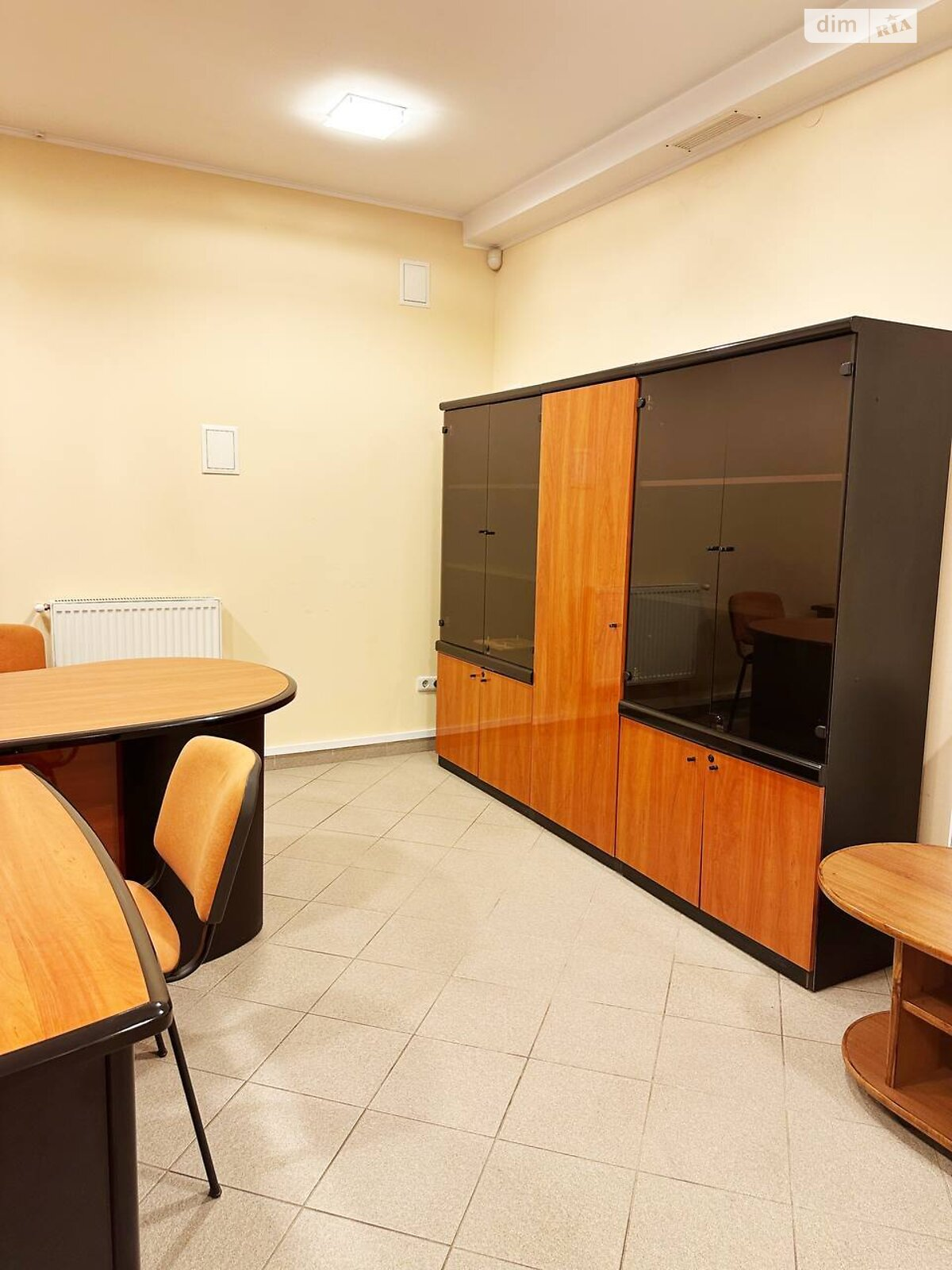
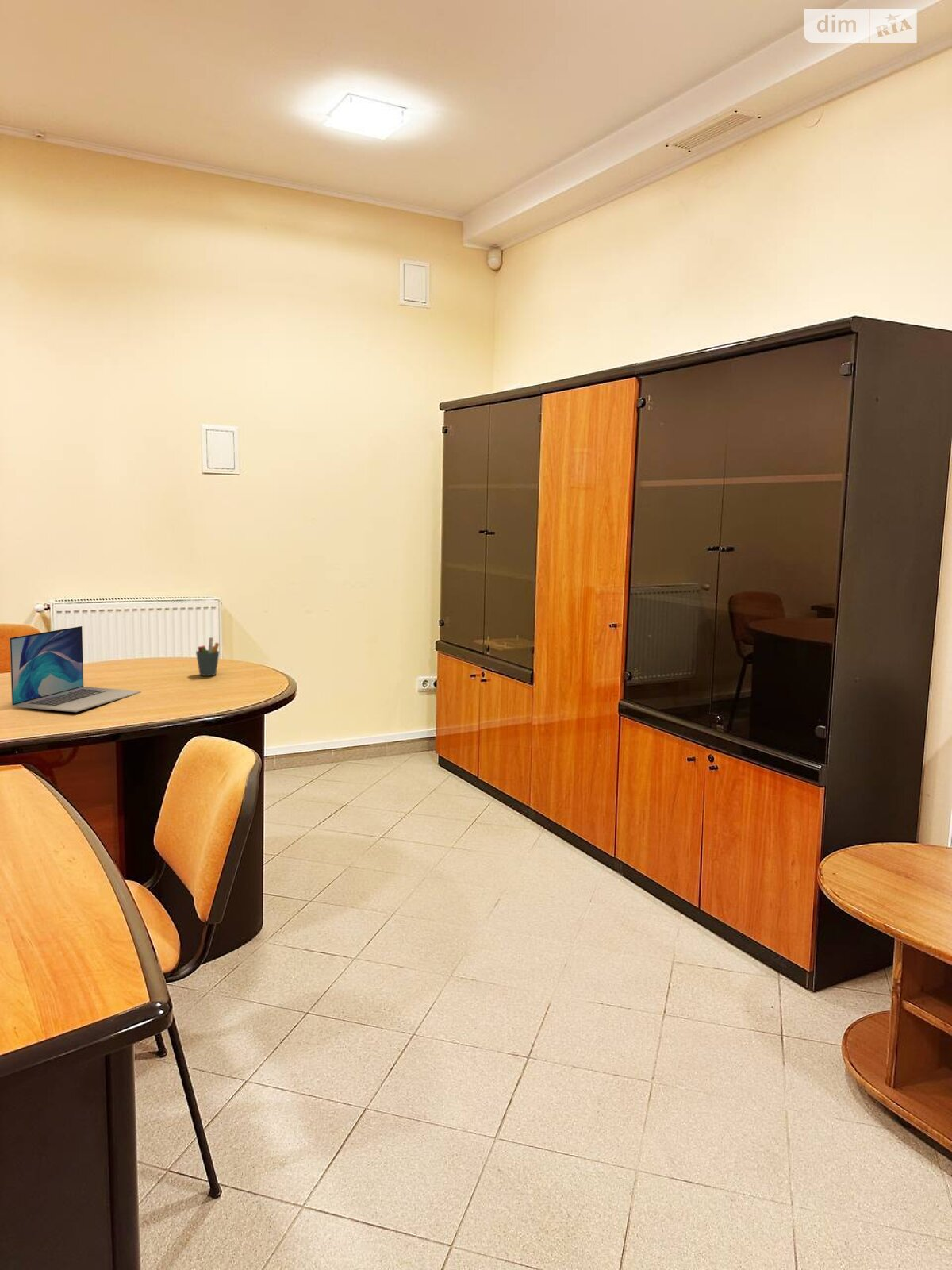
+ pen holder (208, 656)
+ laptop (79, 666)
